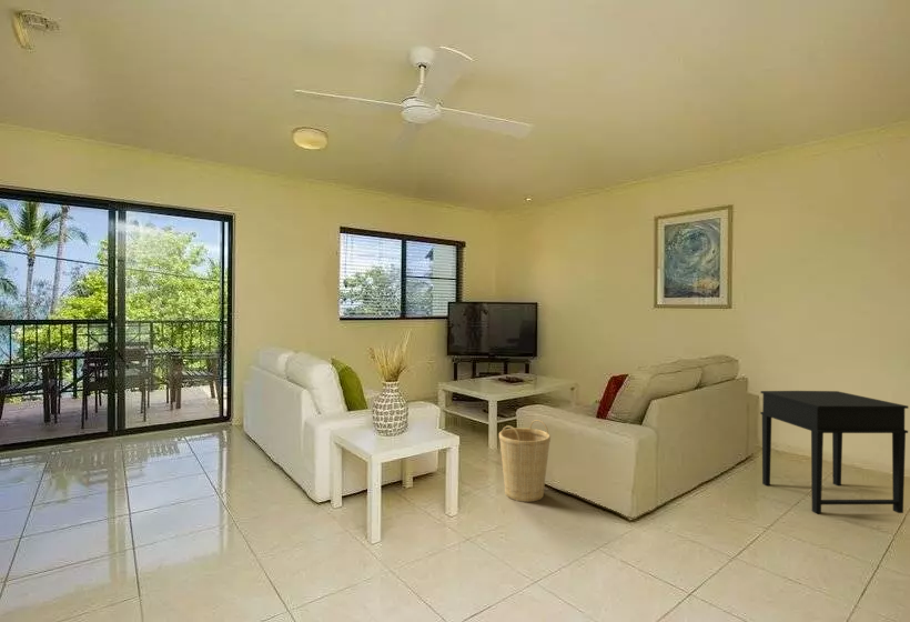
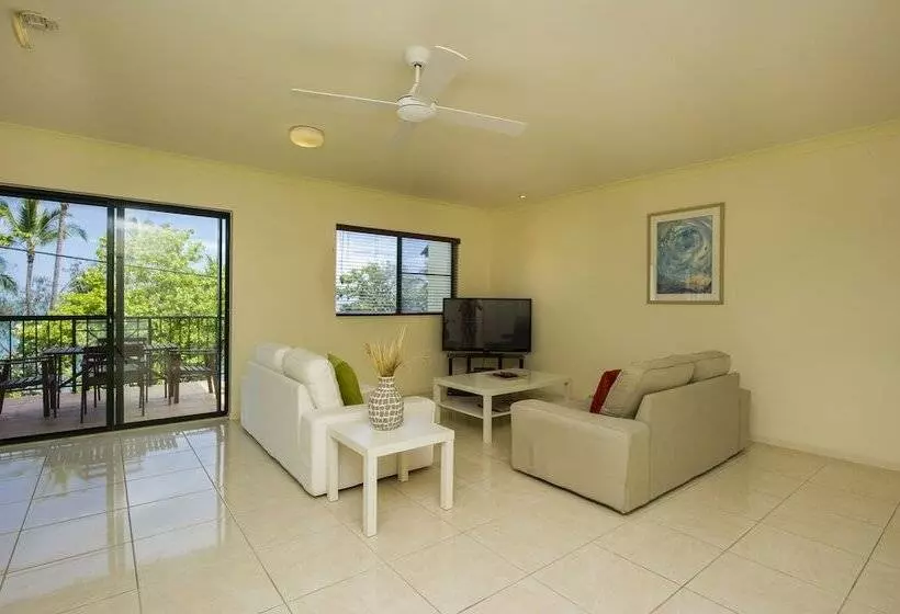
- basket (524, 458)
- side table (822, 445)
